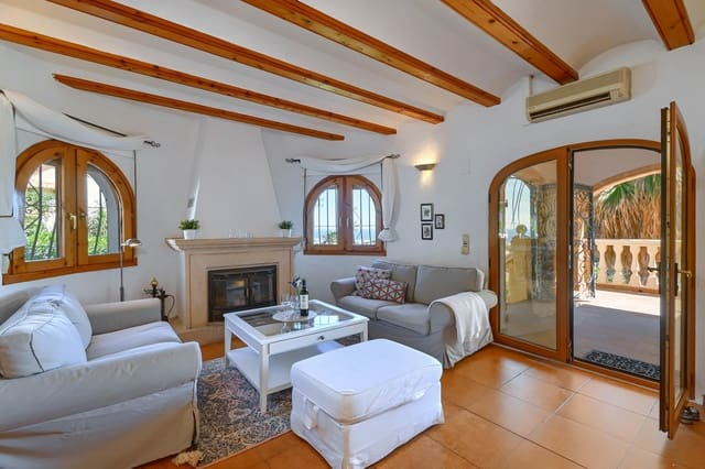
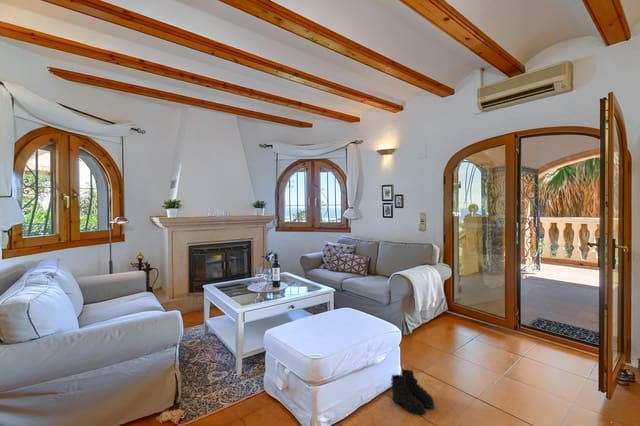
+ boots (412, 388)
